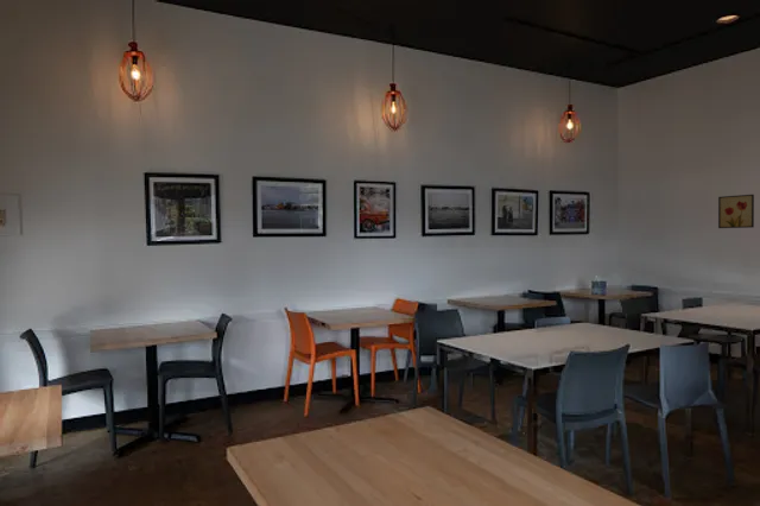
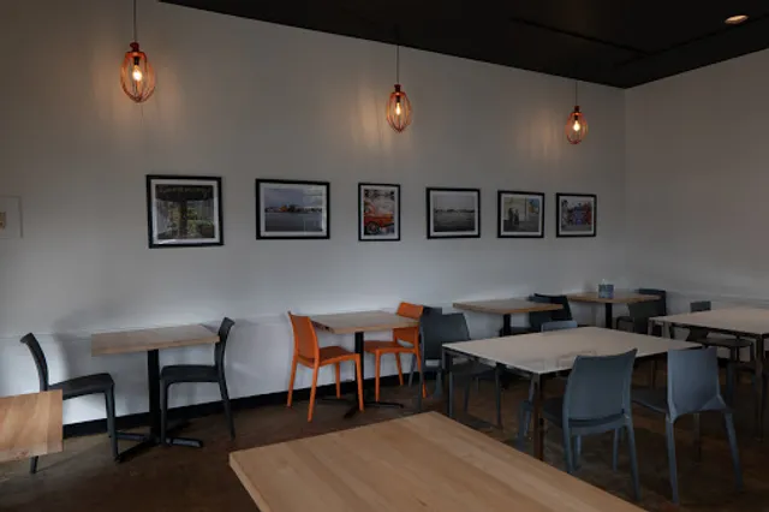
- wall art (735, 211)
